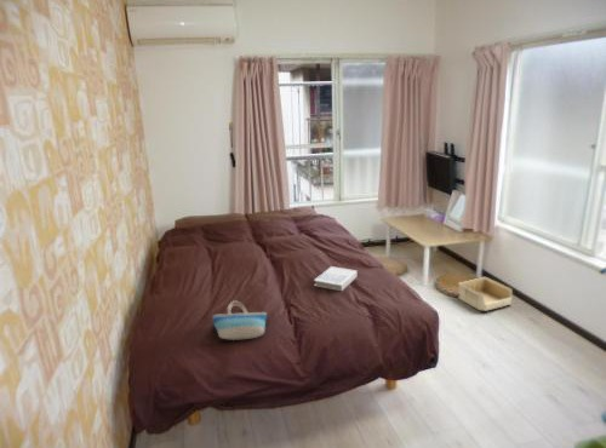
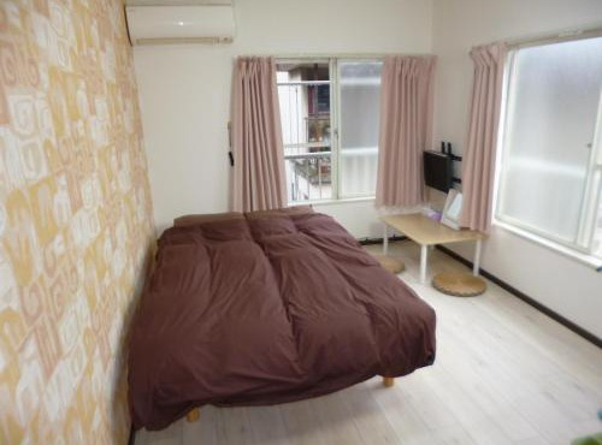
- storage bin (484, 293)
- hardback book (336, 277)
- tote bag (240, 316)
